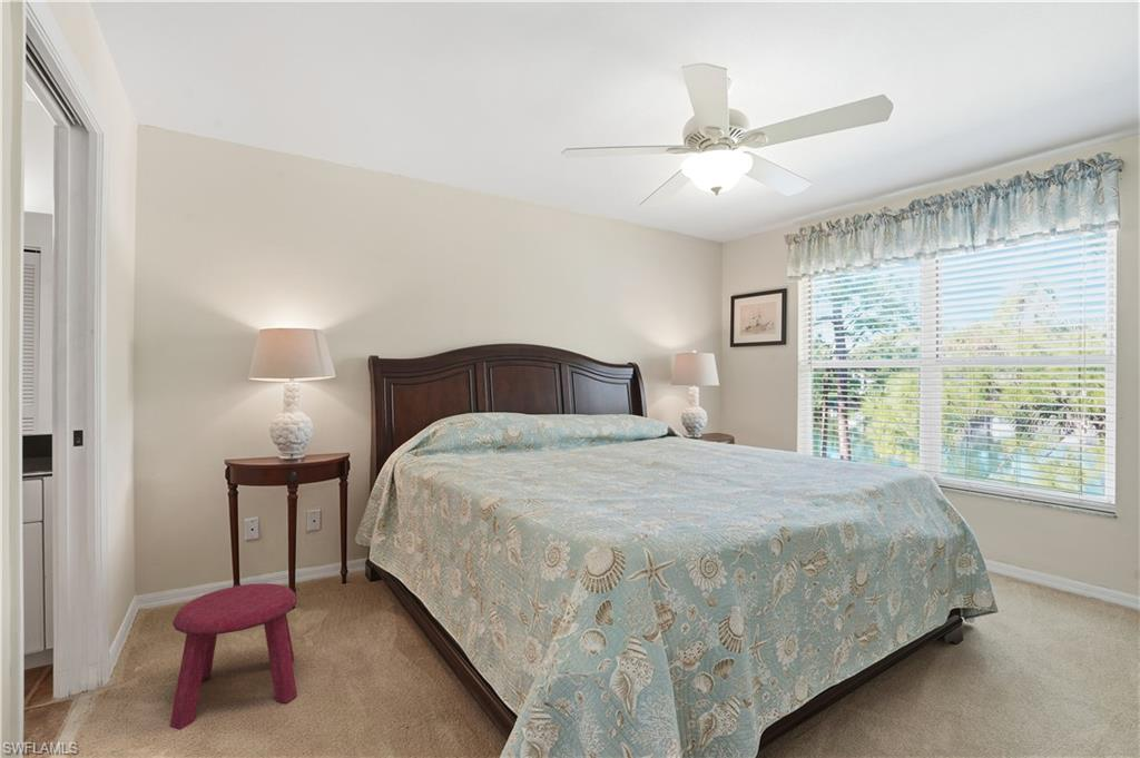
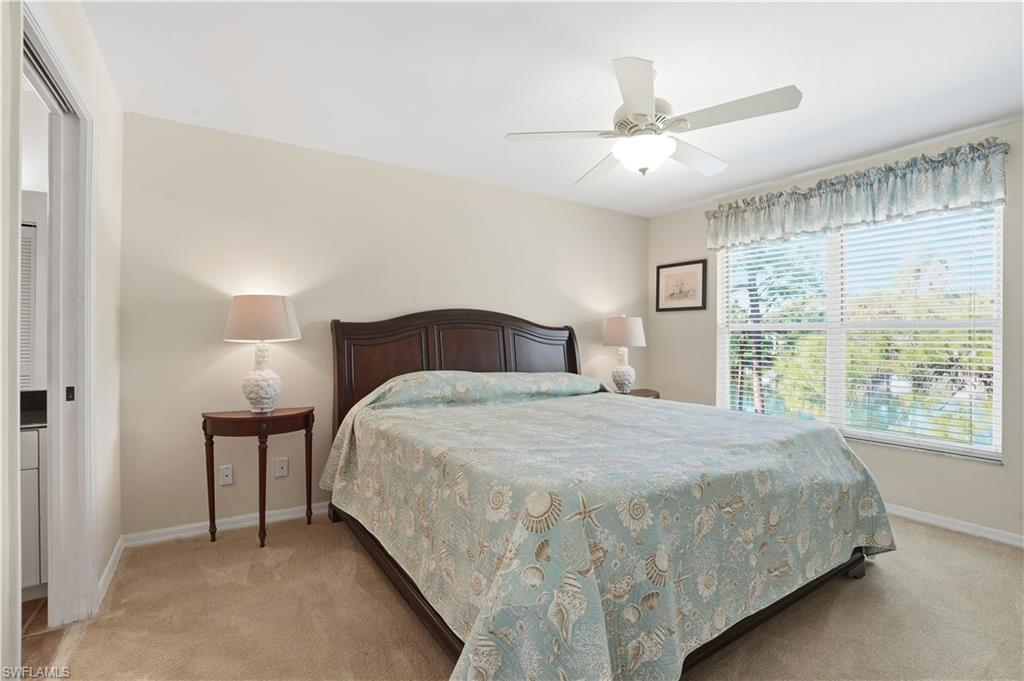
- stool (234, 631)
